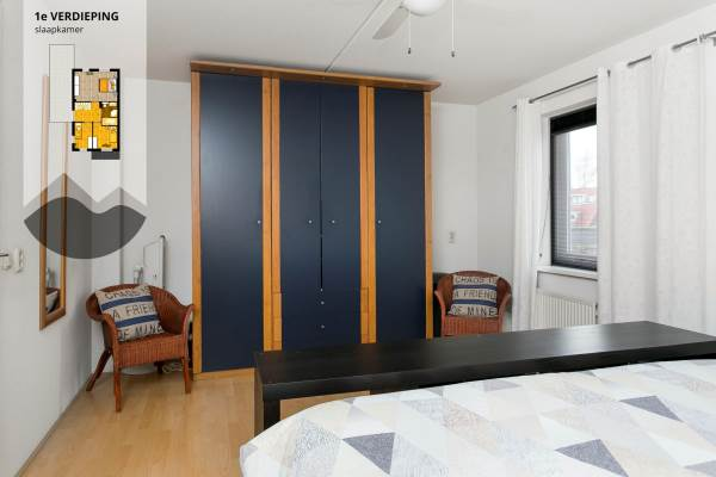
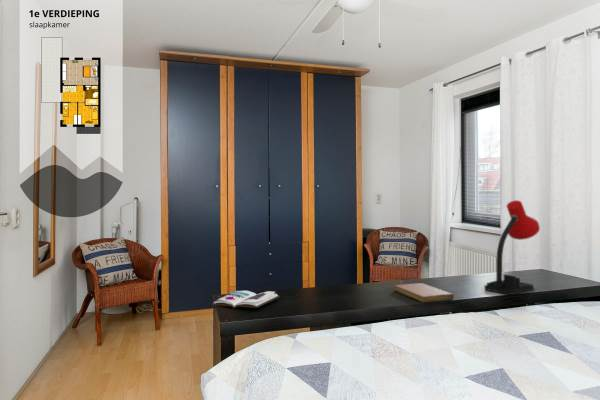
+ book (246, 298)
+ desk lamp (514, 238)
+ notebook (422, 291)
